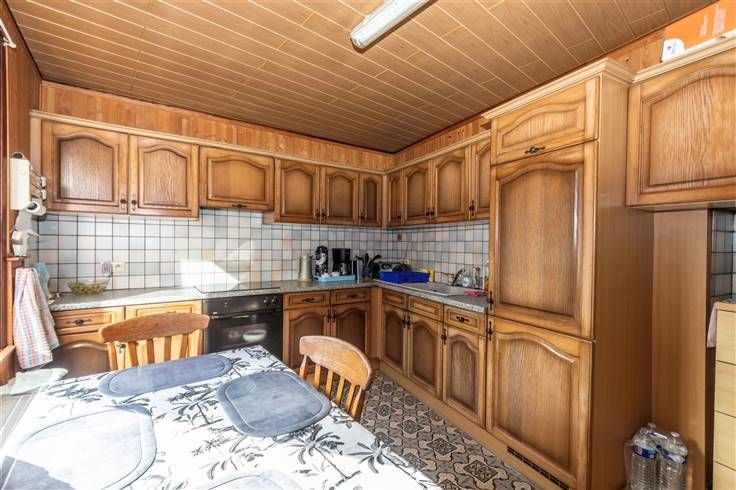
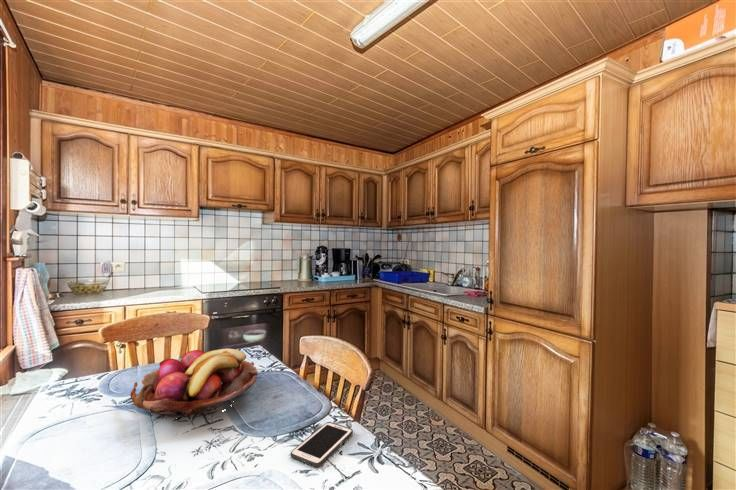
+ cell phone (323, 442)
+ fruit basket (199, 377)
